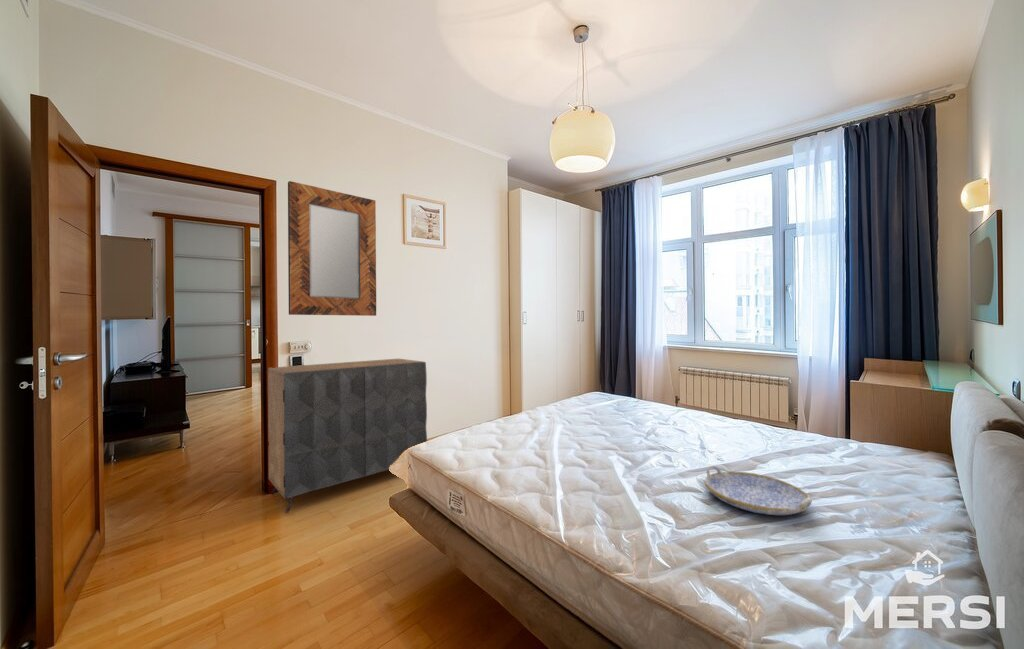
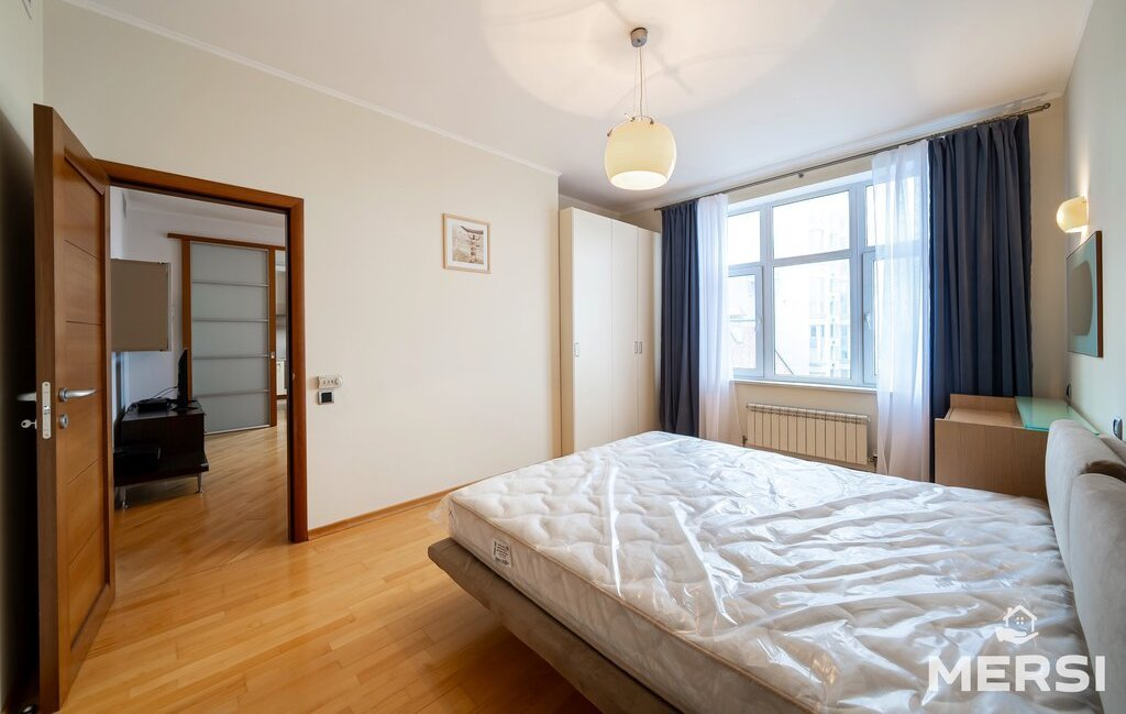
- dresser (352, 423)
- serving tray (754, 490)
- home mirror (335, 253)
